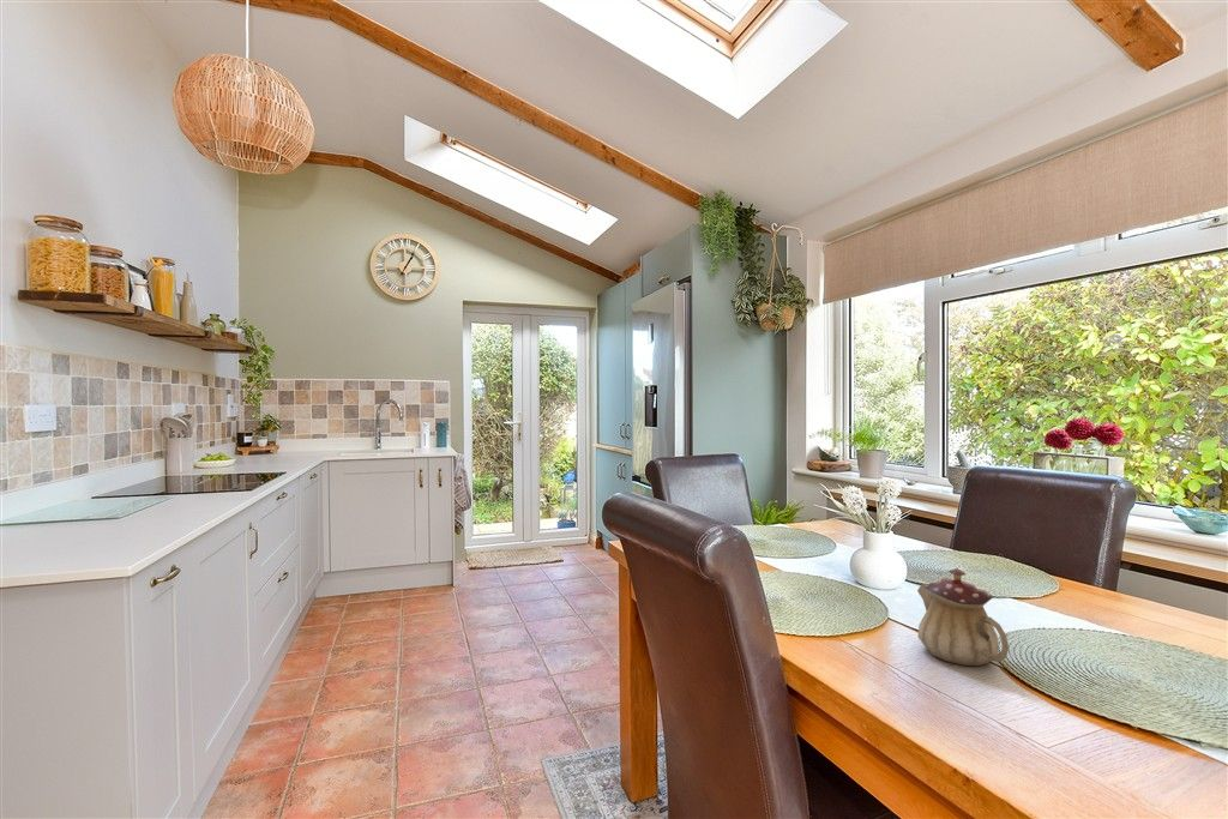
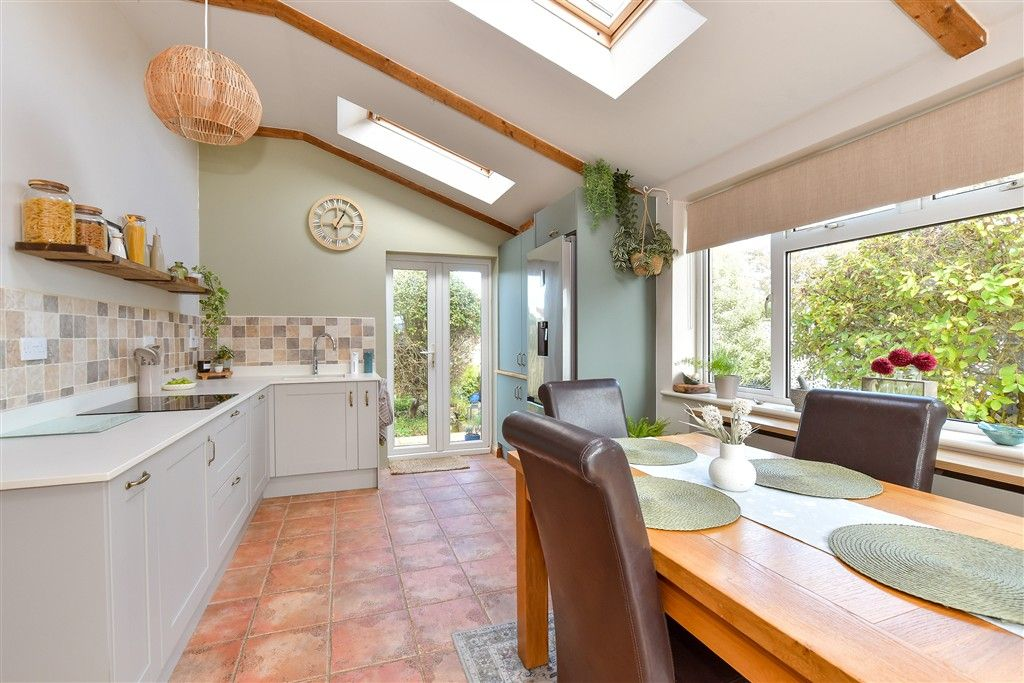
- teapot (961, 612)
